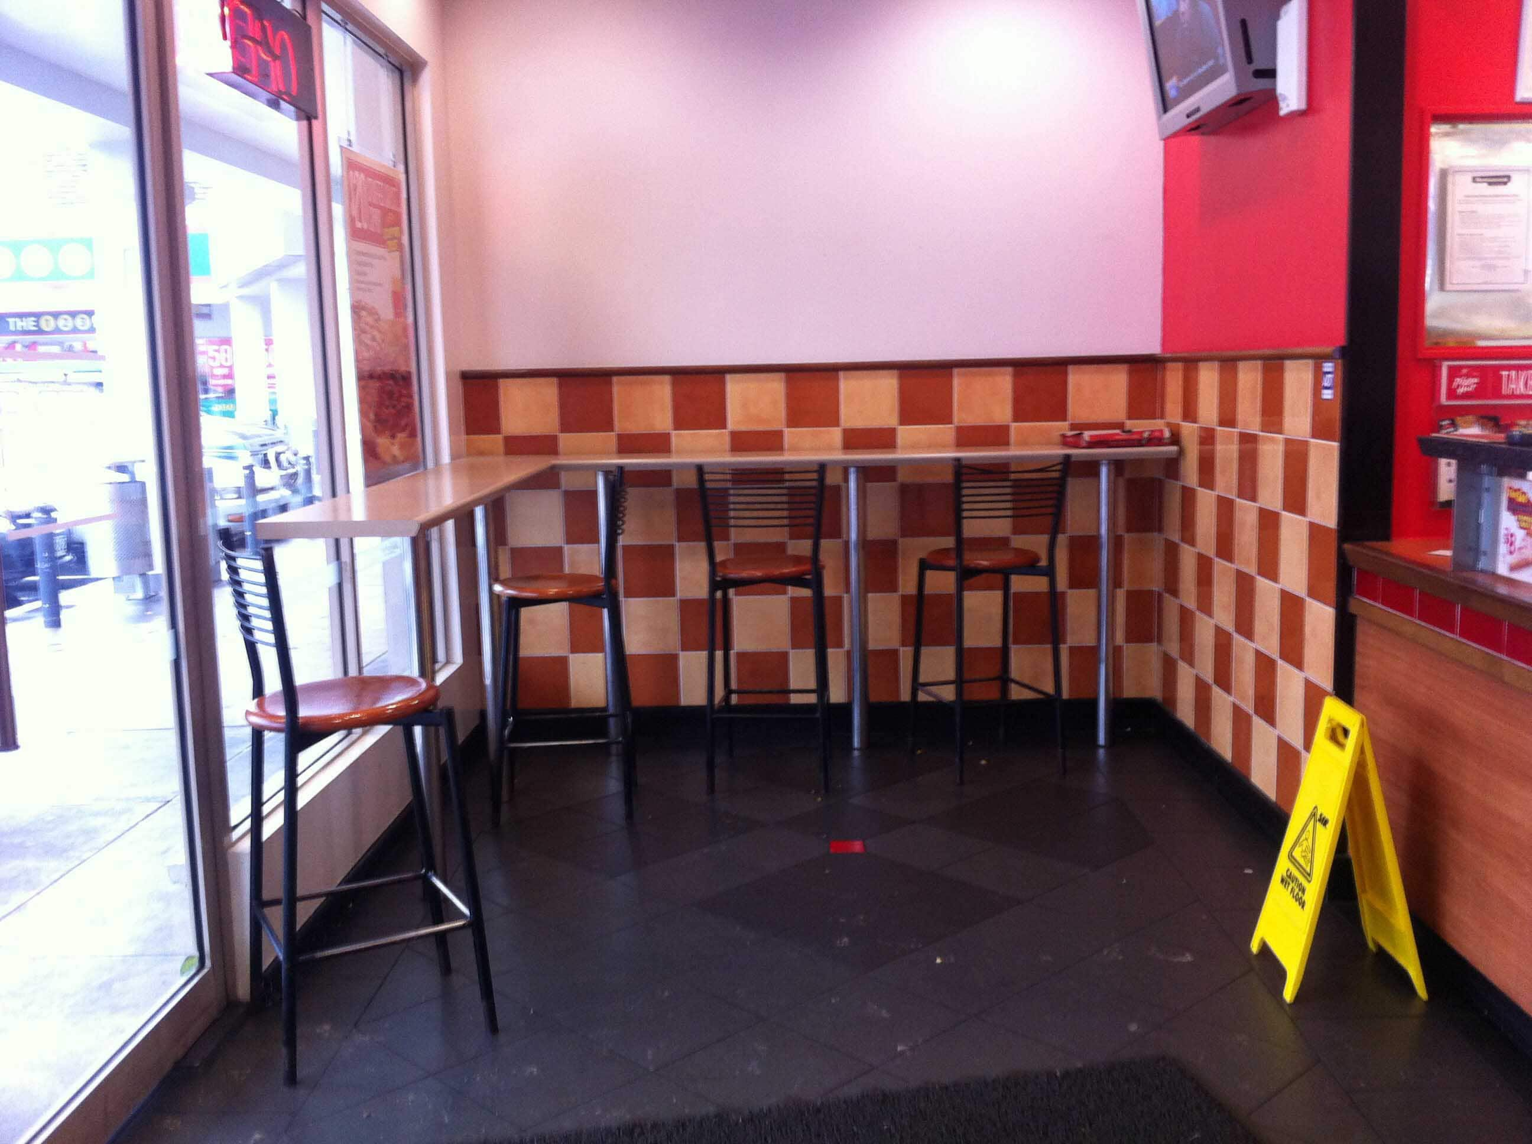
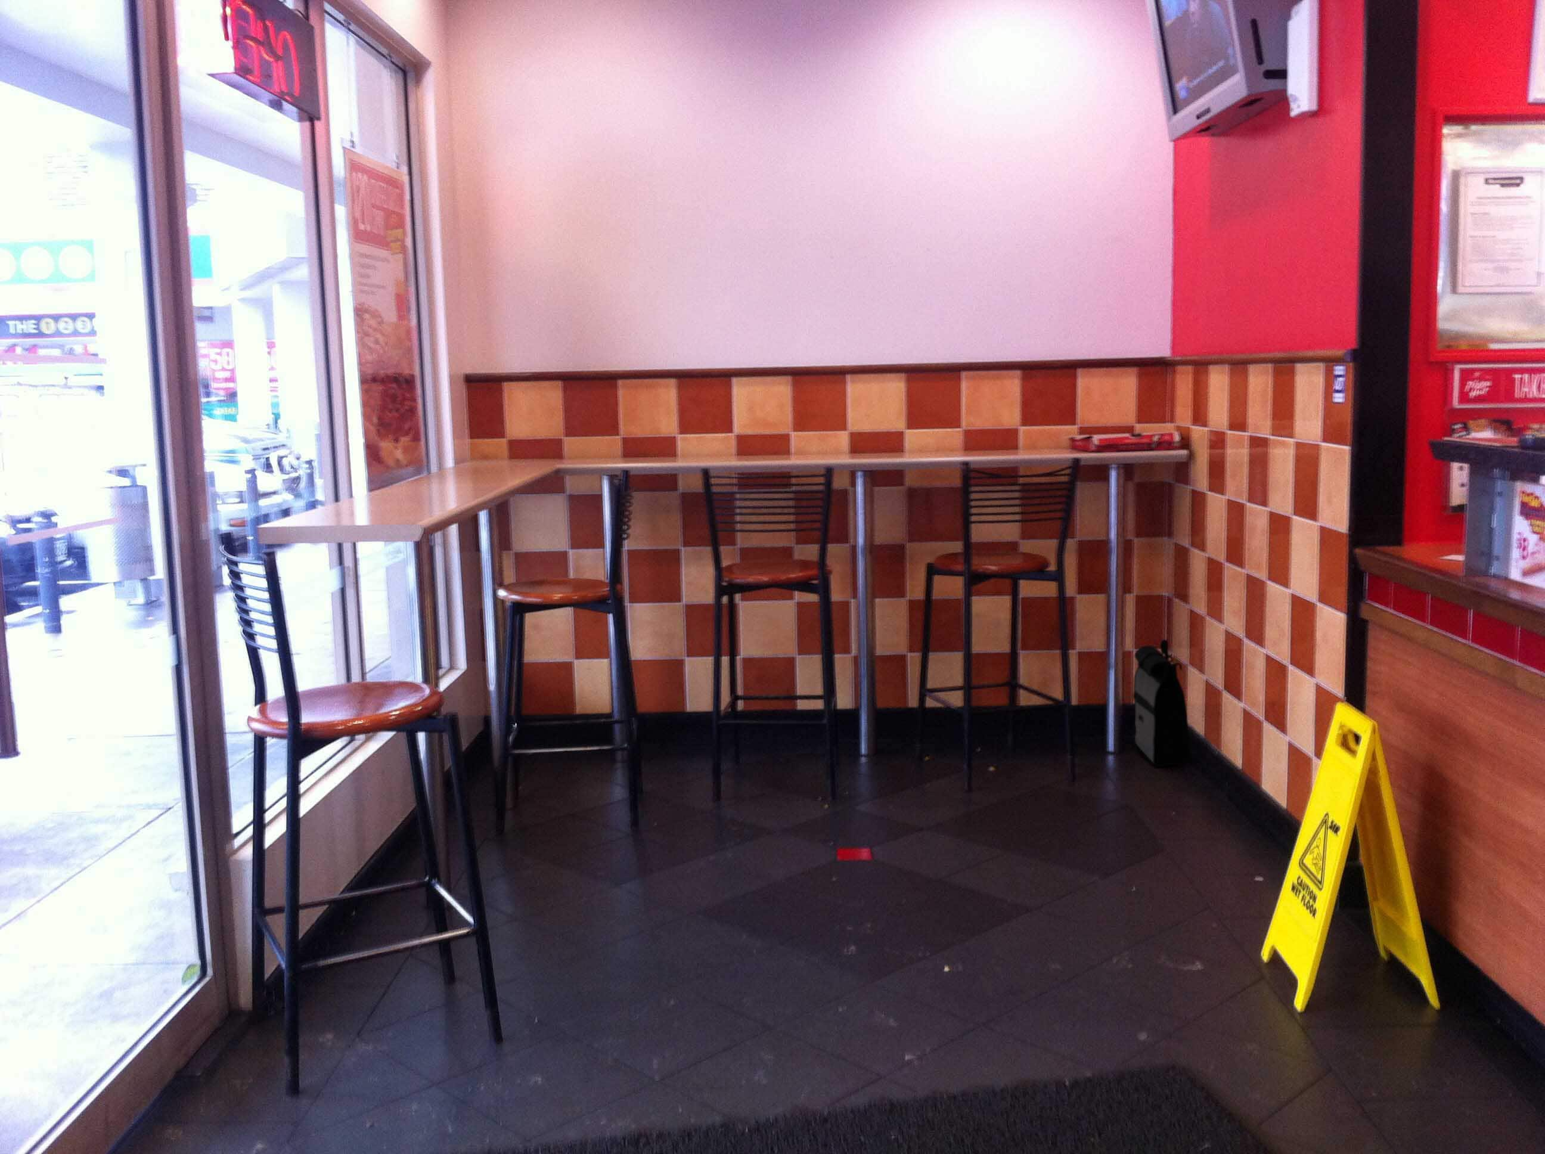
+ backpack (1160, 698)
